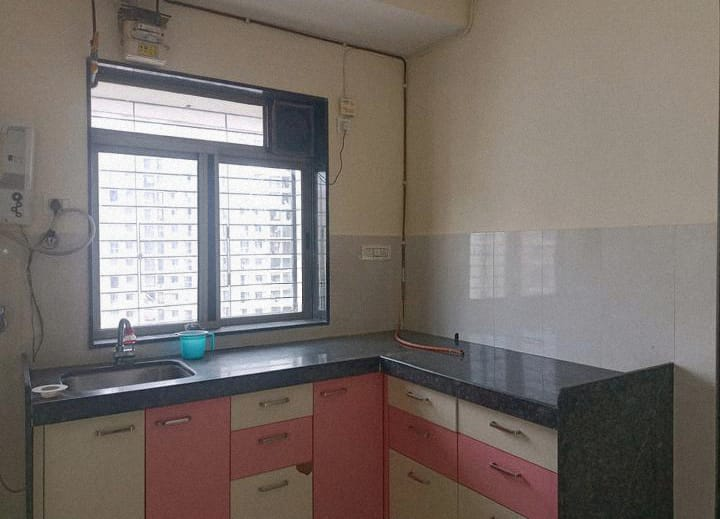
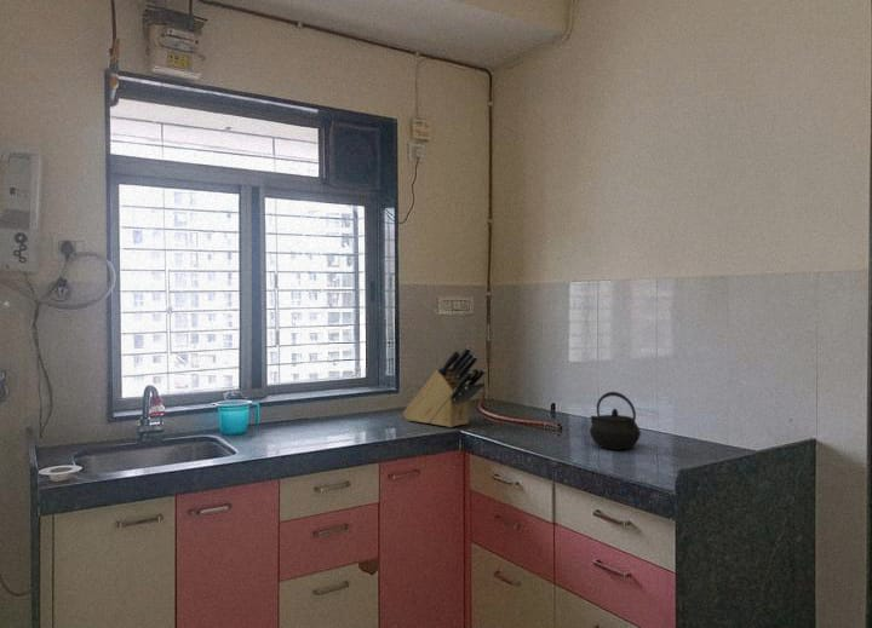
+ knife block (443, 384)
+ kettle (612, 419)
